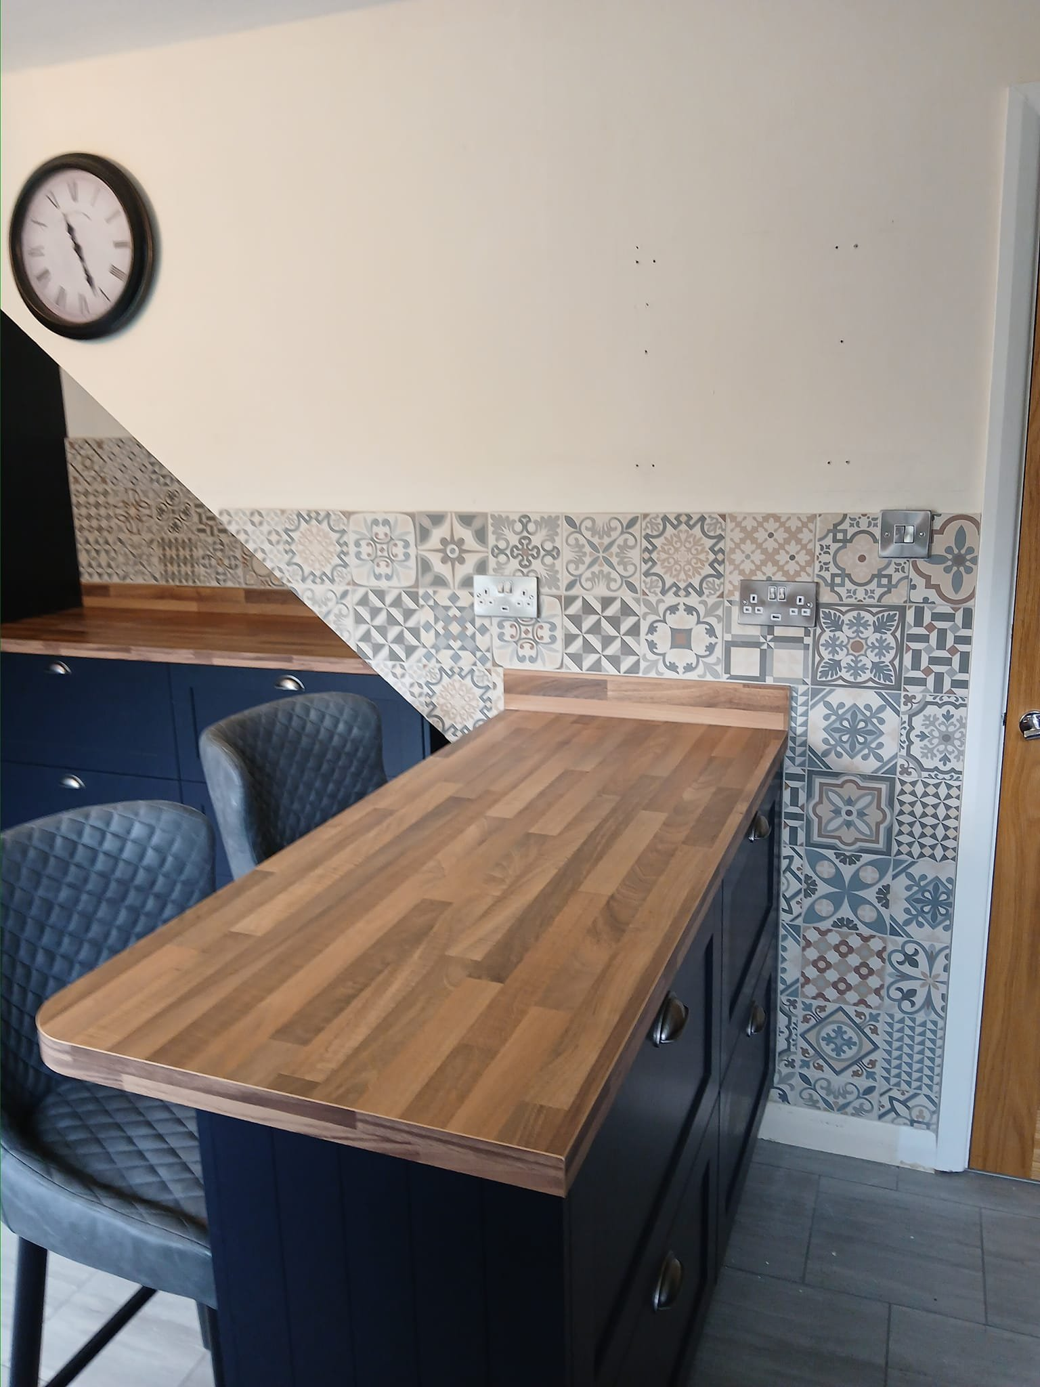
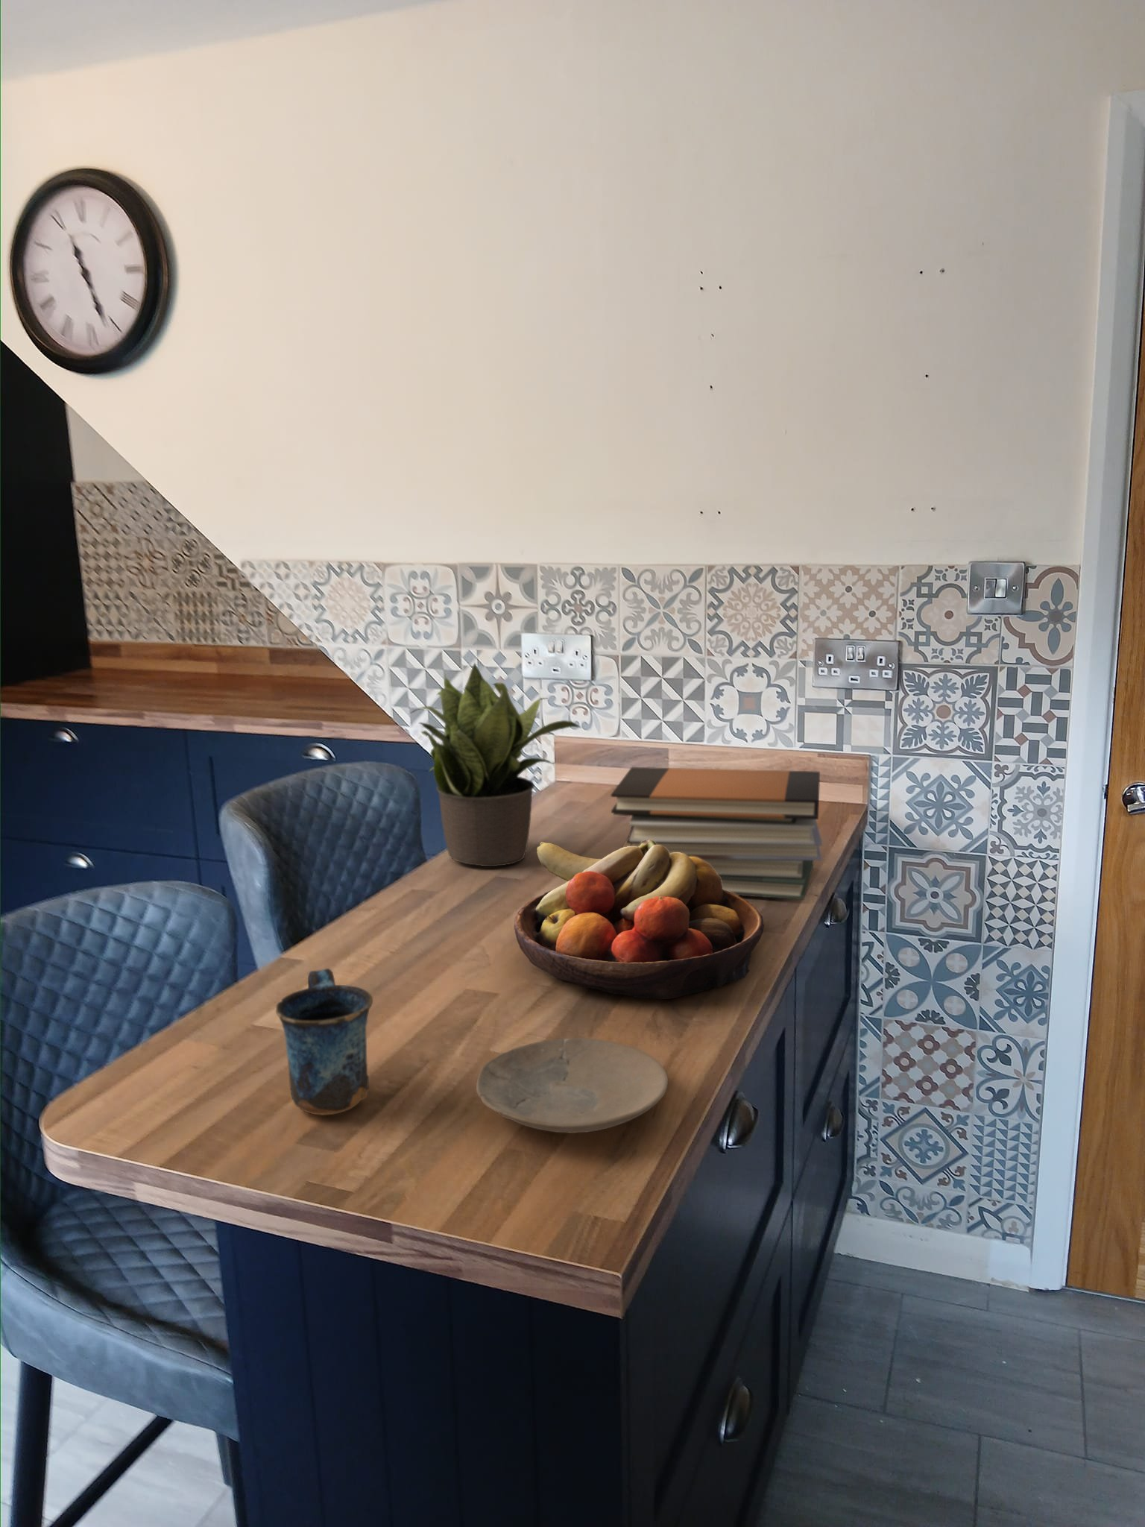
+ mug (333, 1040)
+ plate (571, 1092)
+ potted plant (499, 756)
+ fruit bowl (634, 907)
+ book stack (719, 830)
